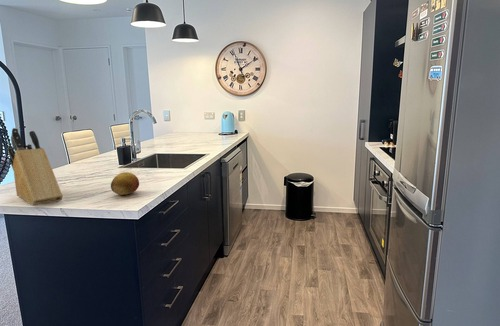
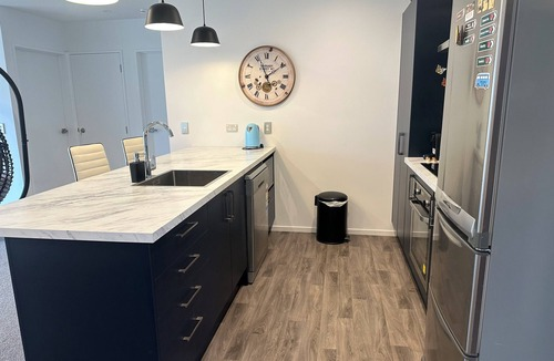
- knife block (32, 163)
- fruit (124, 183)
